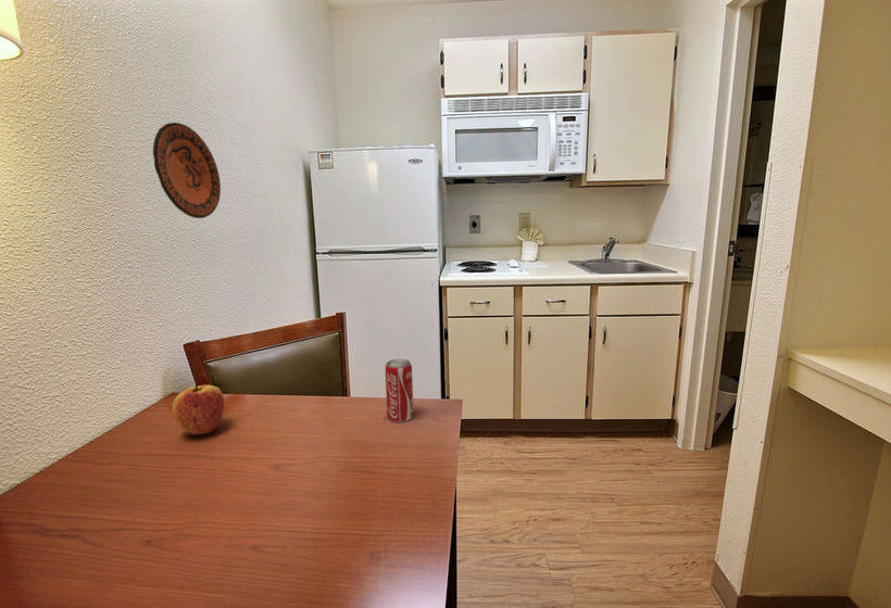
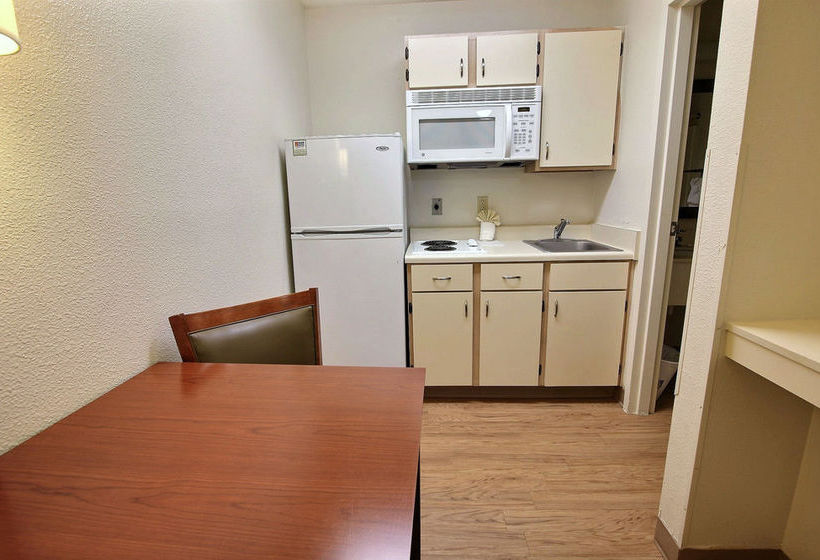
- beverage can (399, 390)
- apple (200, 408)
- decorative plate (188, 172)
